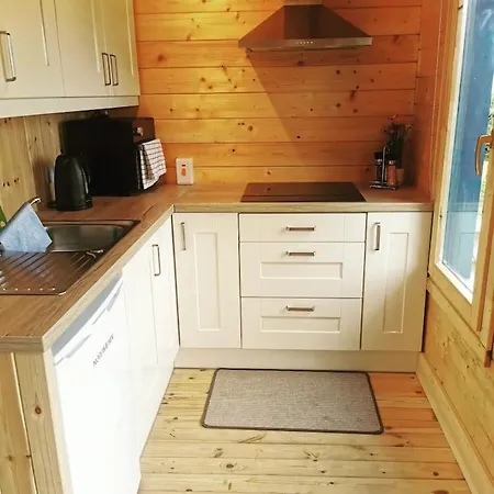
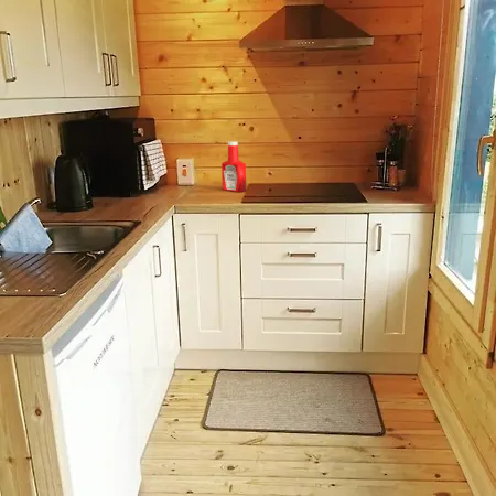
+ soap bottle (233, 165)
